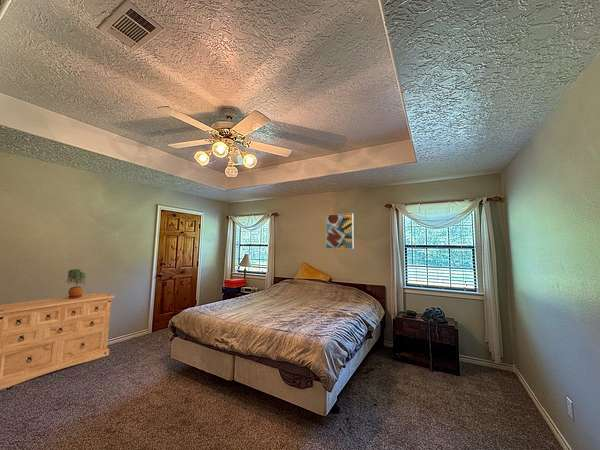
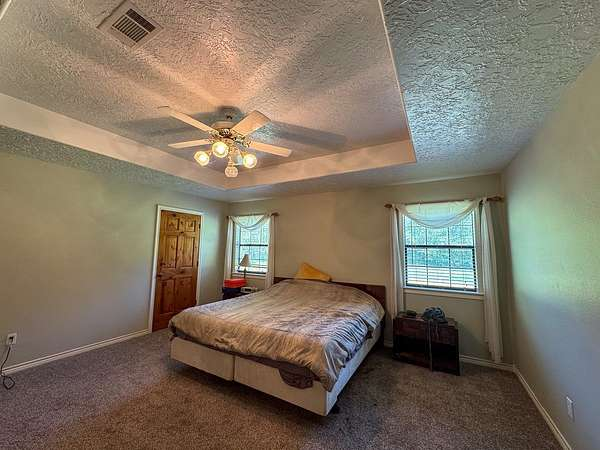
- dresser (53, 333)
- potted plant (76, 283)
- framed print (339, 231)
